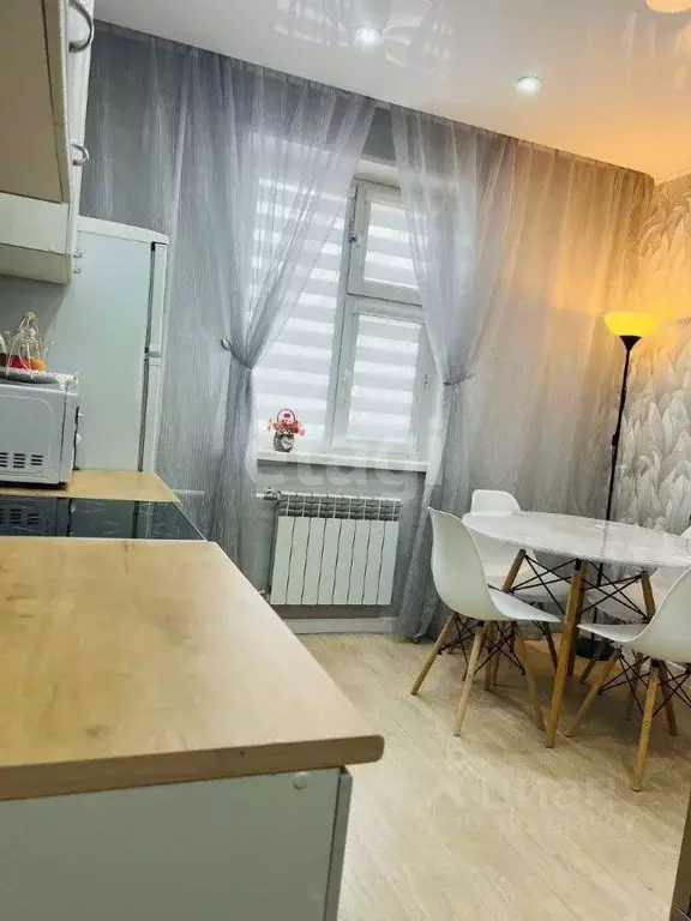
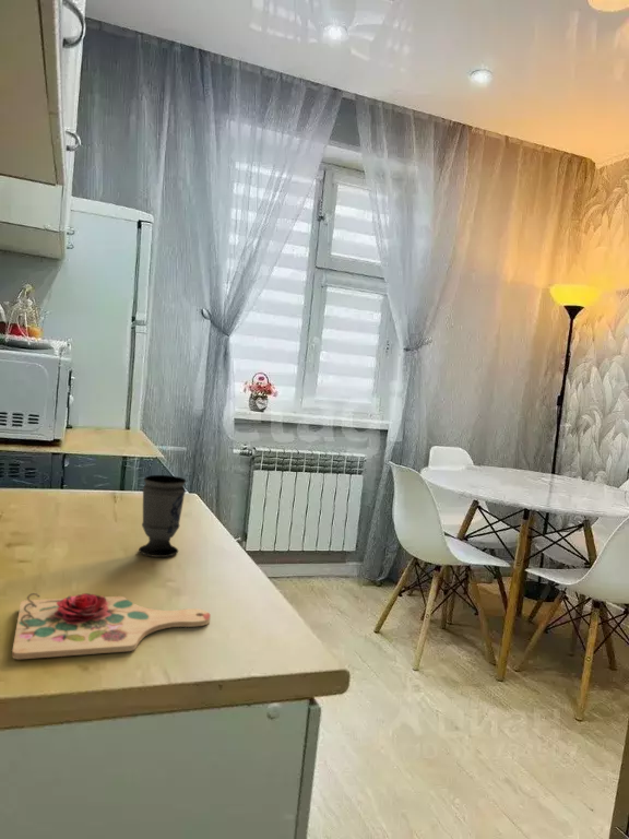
+ cutting board (119, 614)
+ cup (162, 515)
